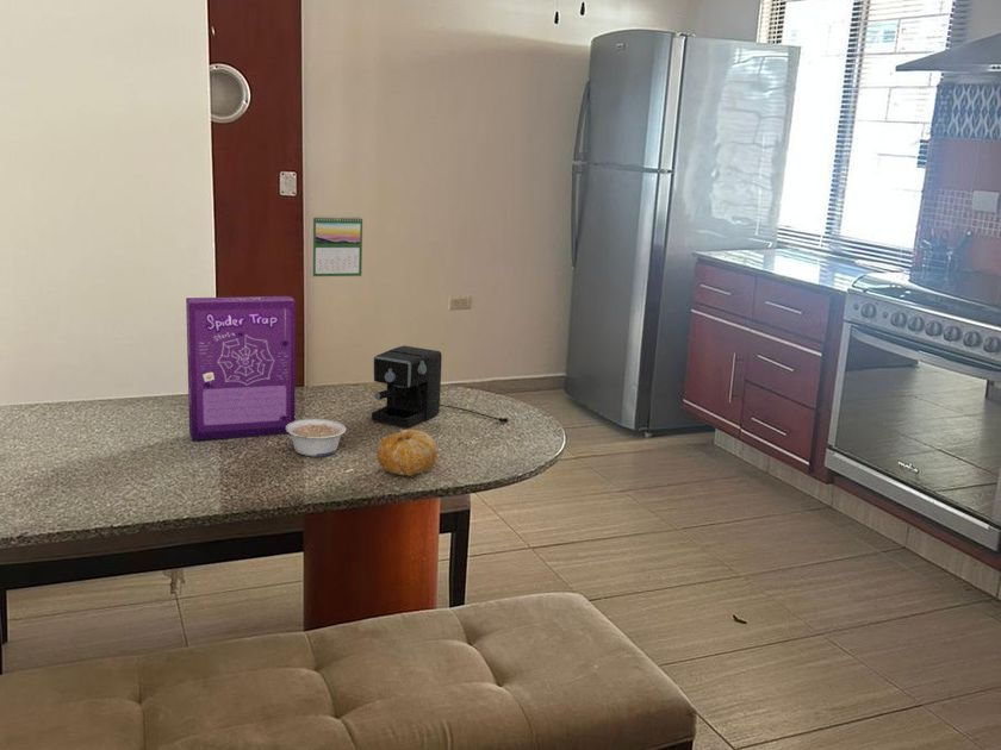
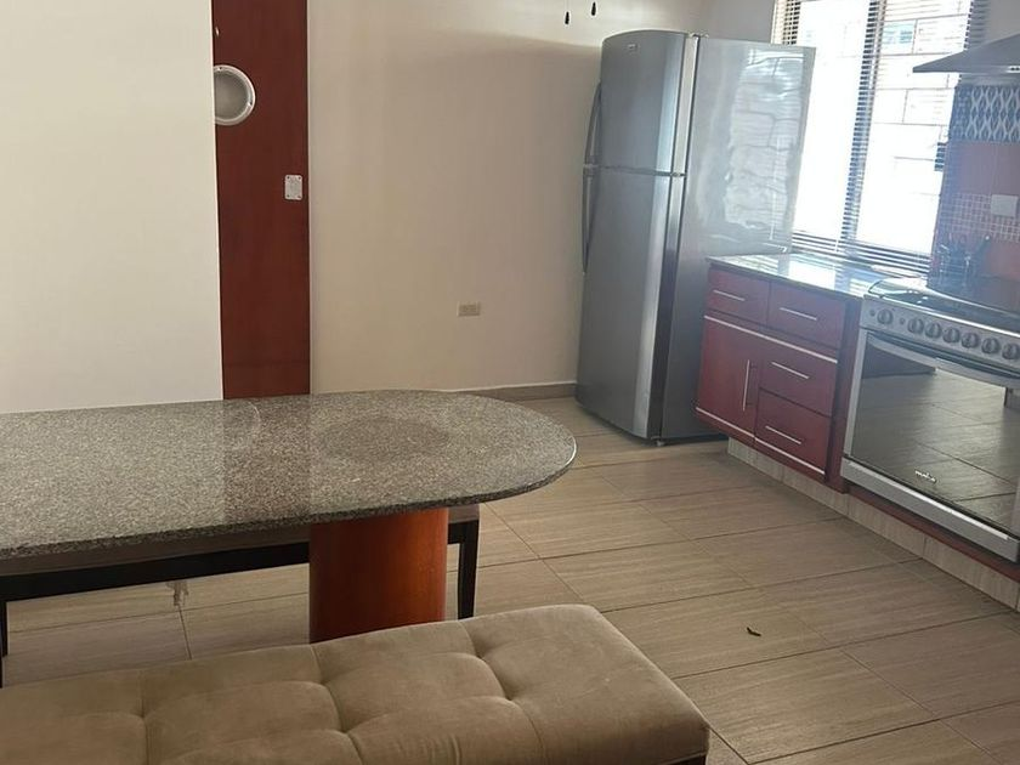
- fruit (408, 451)
- legume (316, 437)
- cereal box (241, 365)
- coffee maker (439, 389)
- calendar (337, 245)
